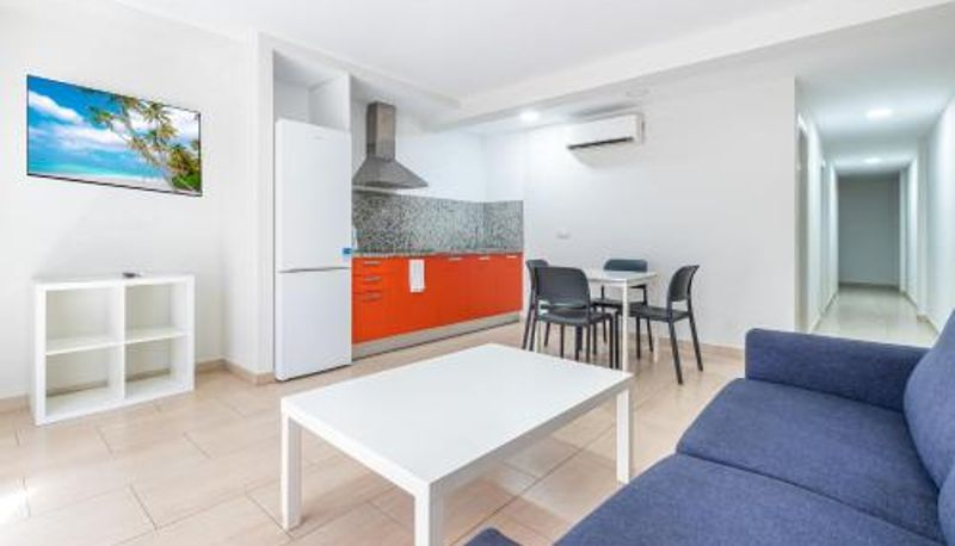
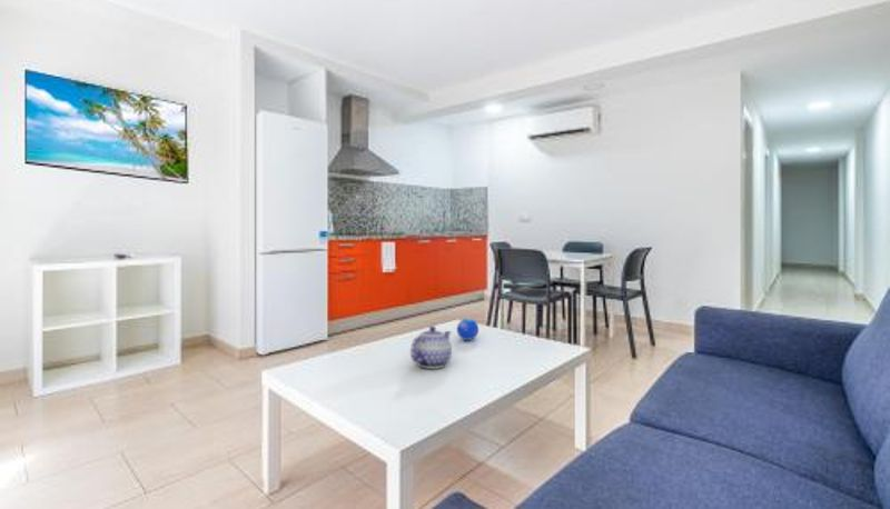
+ decorative orb (467, 329)
+ teapot (432, 346)
